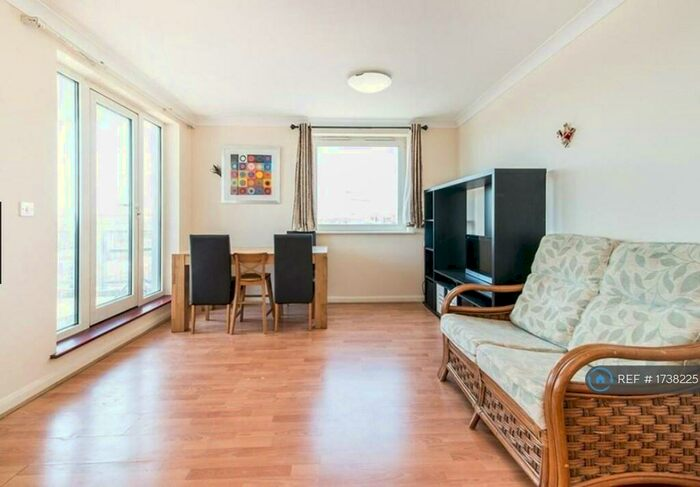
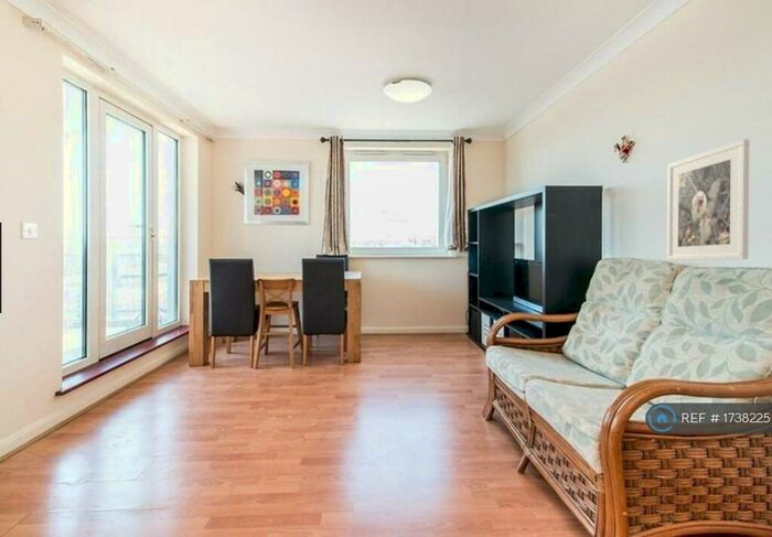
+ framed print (703, 206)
